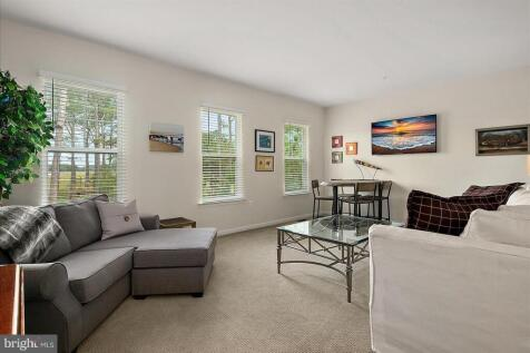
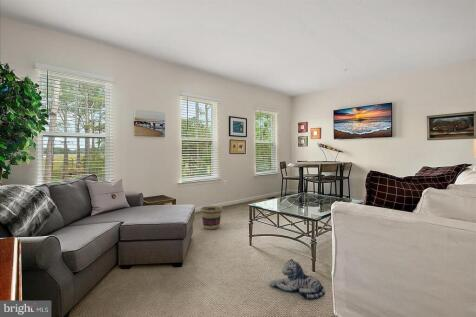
+ basket (211, 217)
+ plush toy (296, 275)
